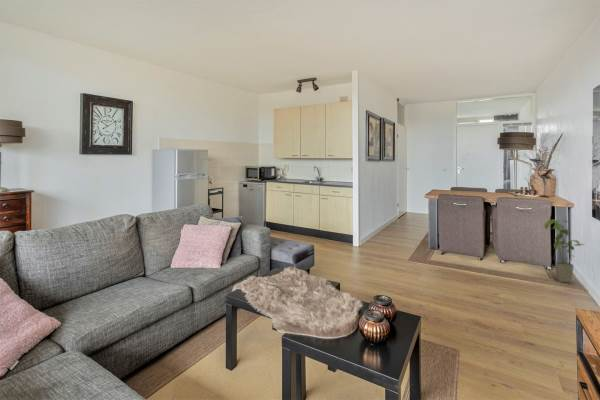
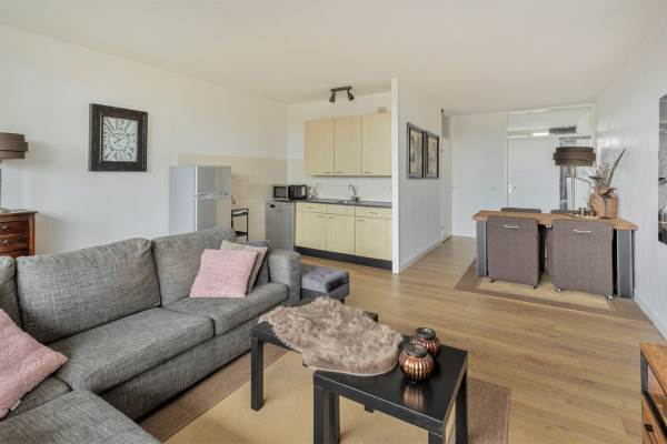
- house plant (560, 251)
